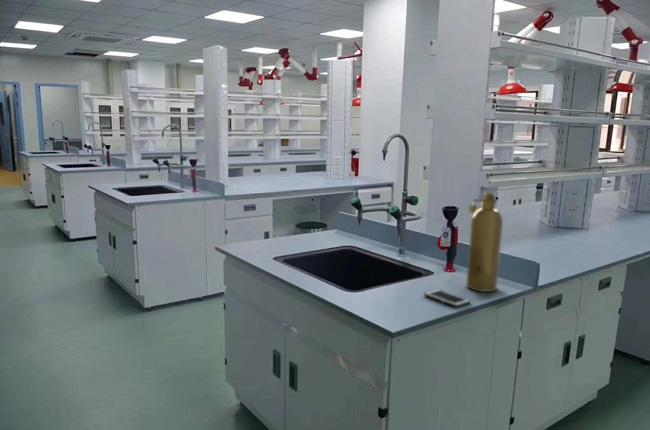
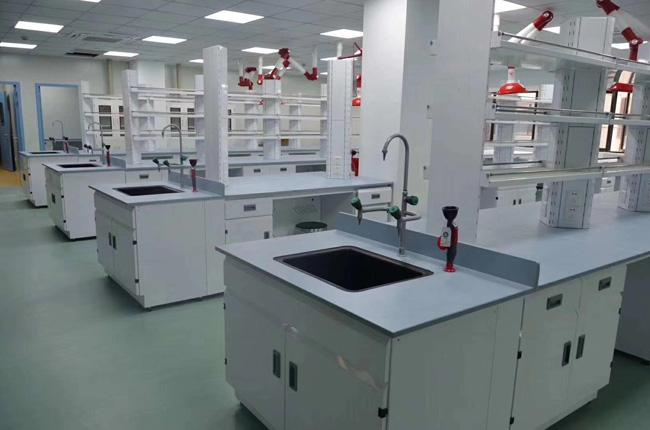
- cell phone (446, 297)
- spray bottle (482, 241)
